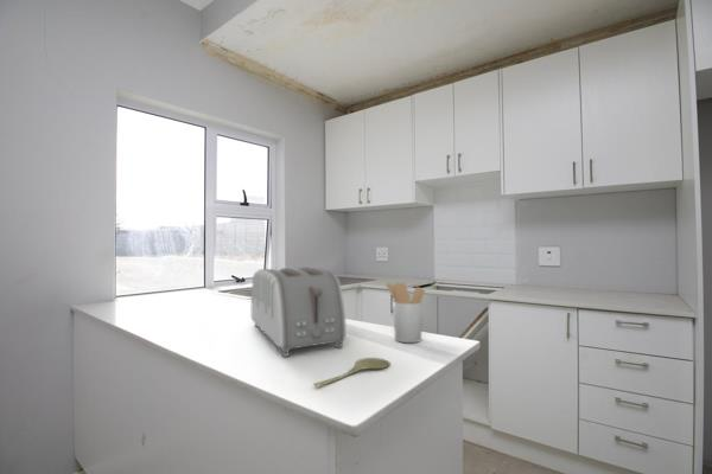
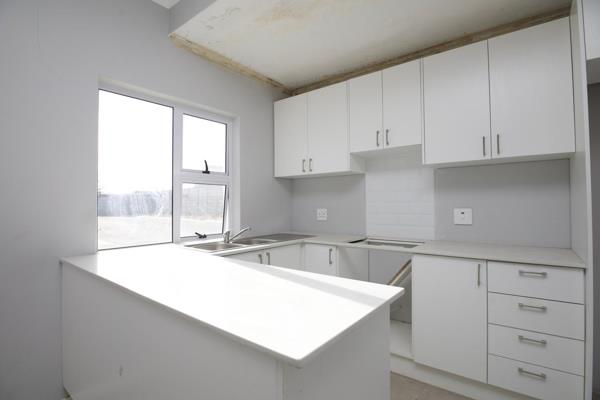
- toaster (294, 302)
- spoon (352, 370)
- utensil holder (403, 309)
